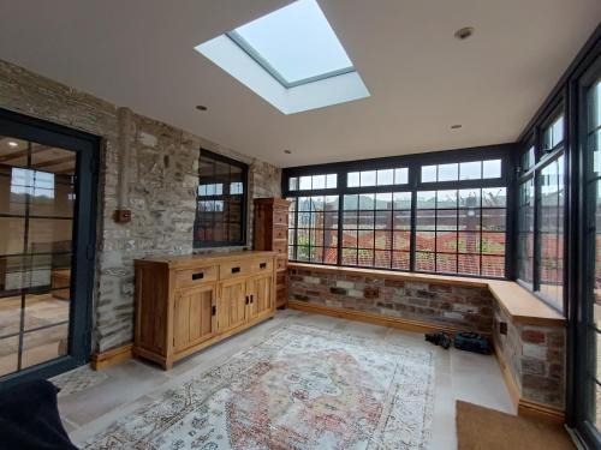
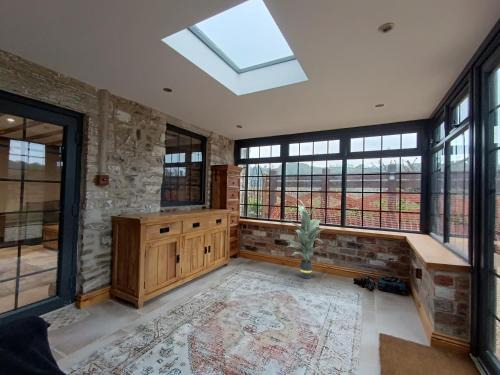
+ indoor plant (304, 237)
